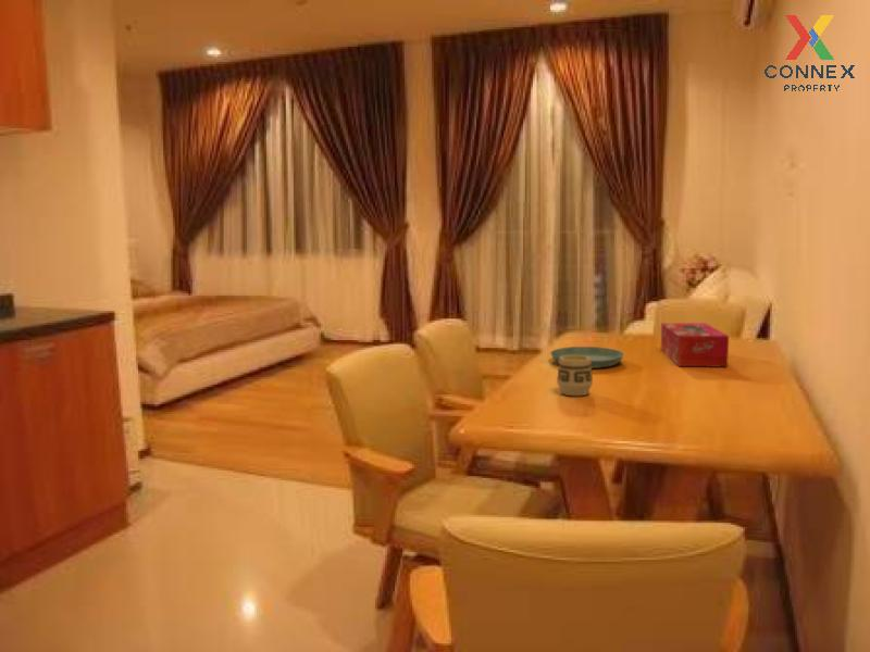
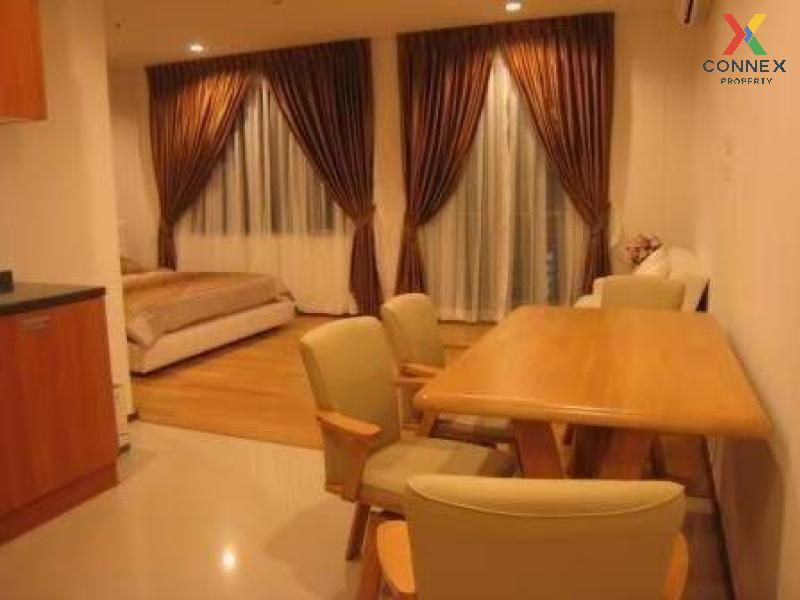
- saucer (586, 355)
- cup (574, 375)
- tissue box (692, 343)
